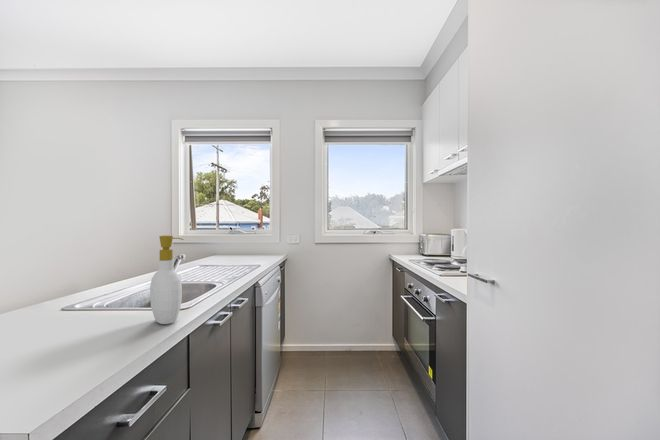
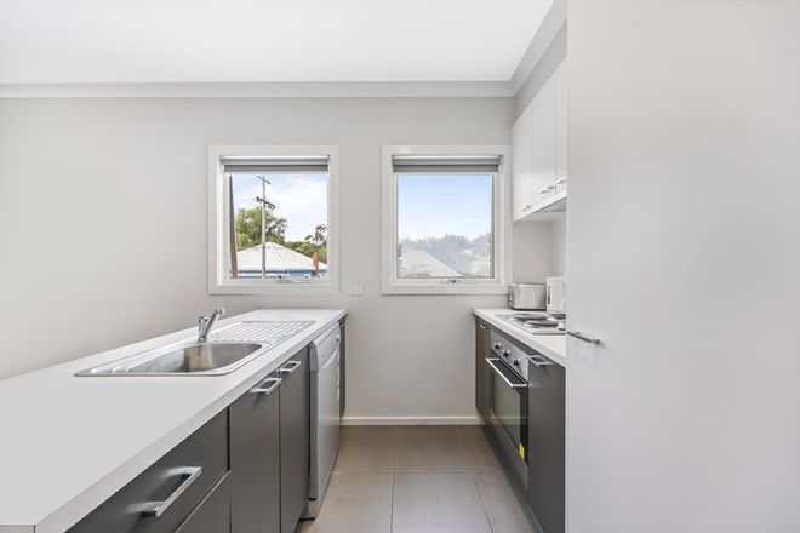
- soap bottle (167, 277)
